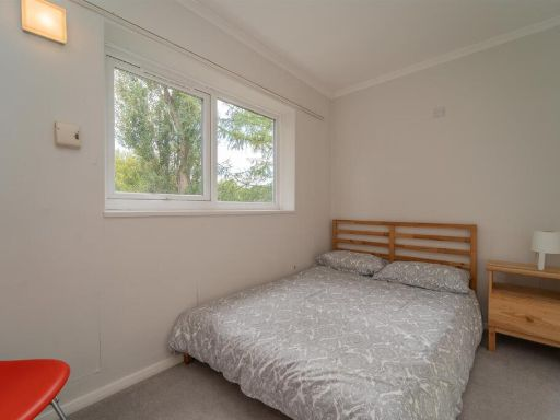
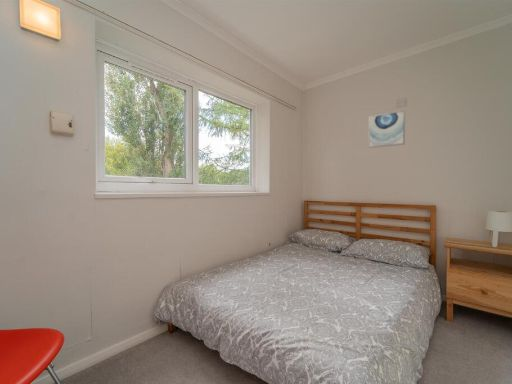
+ wall art (386, 130)
